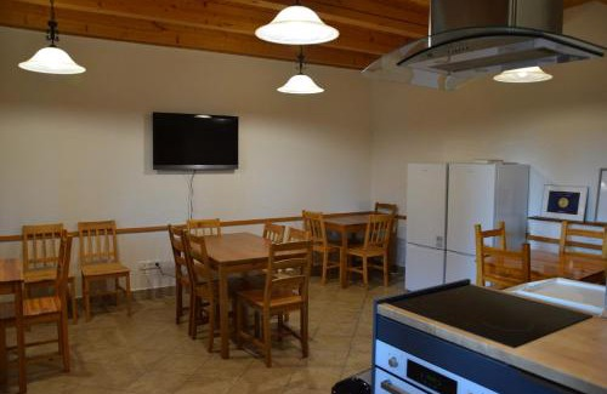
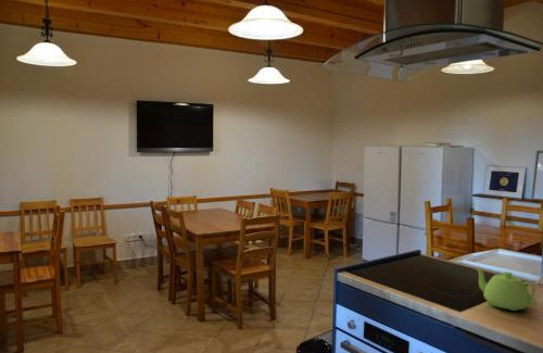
+ teapot (504, 288)
